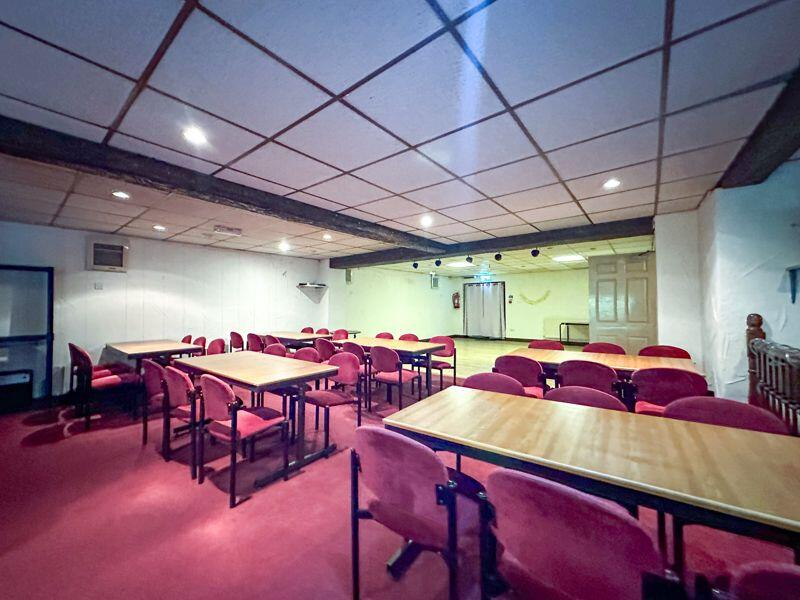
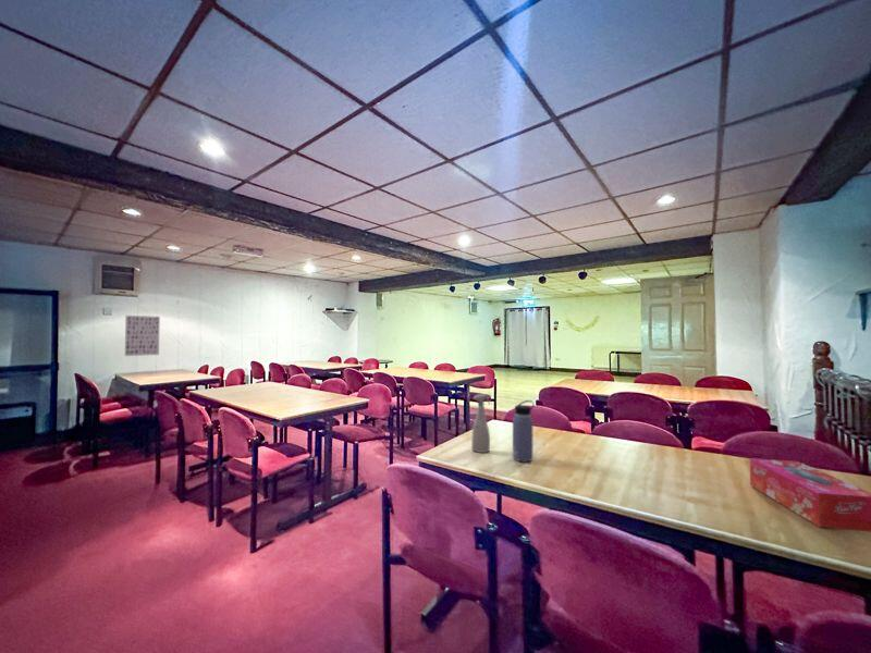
+ tissue box (807, 490)
+ water bottle (523, 429)
+ spray bottle (480, 422)
+ wall art (143, 335)
